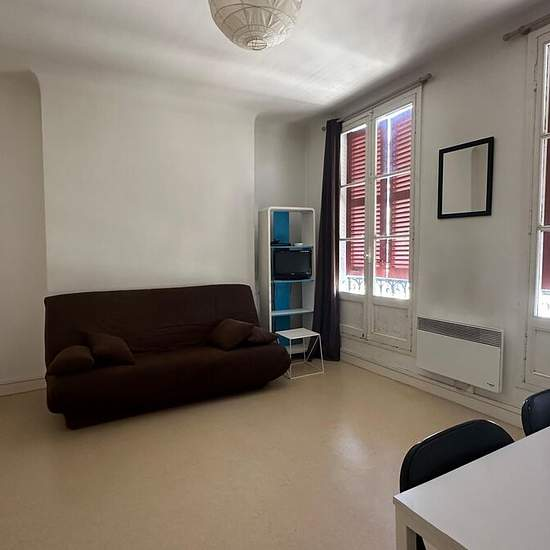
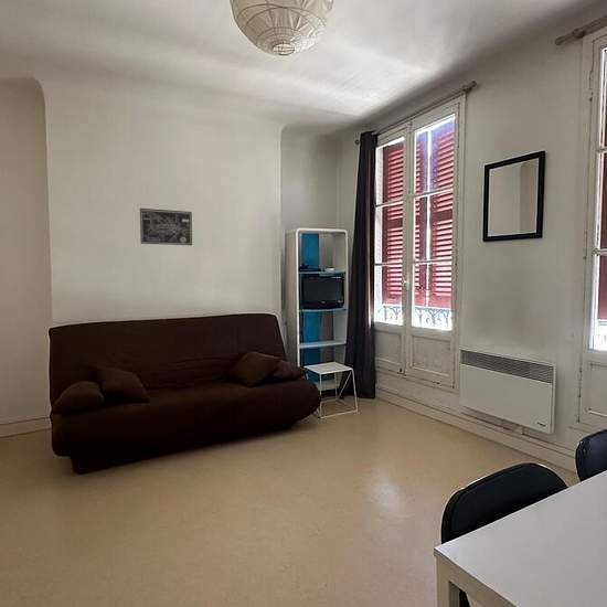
+ wall art (167, 227)
